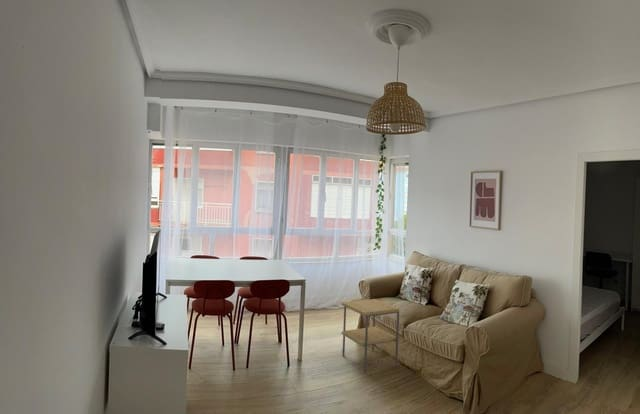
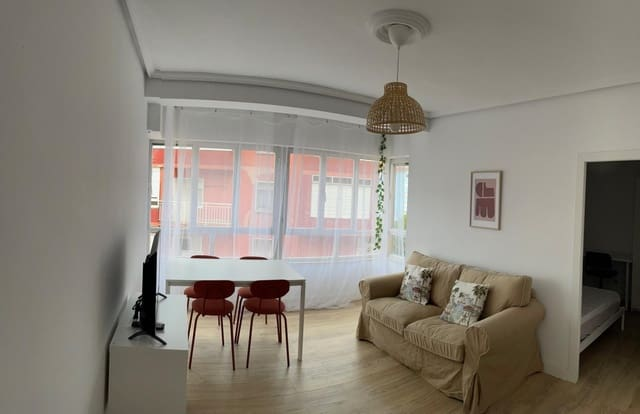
- side table (368, 333)
